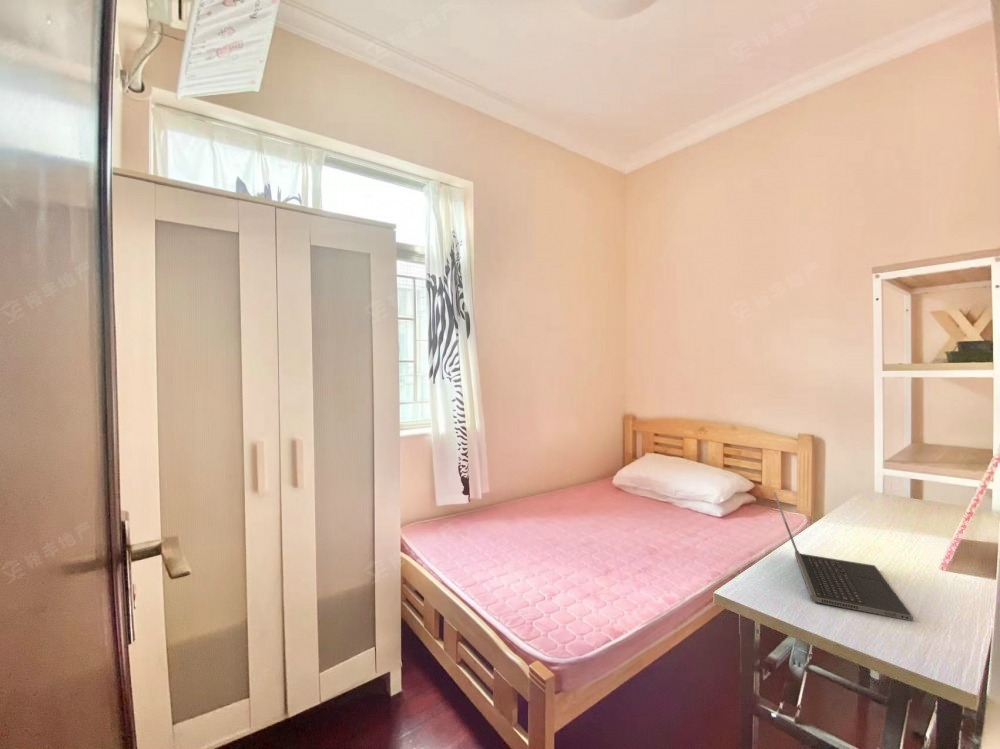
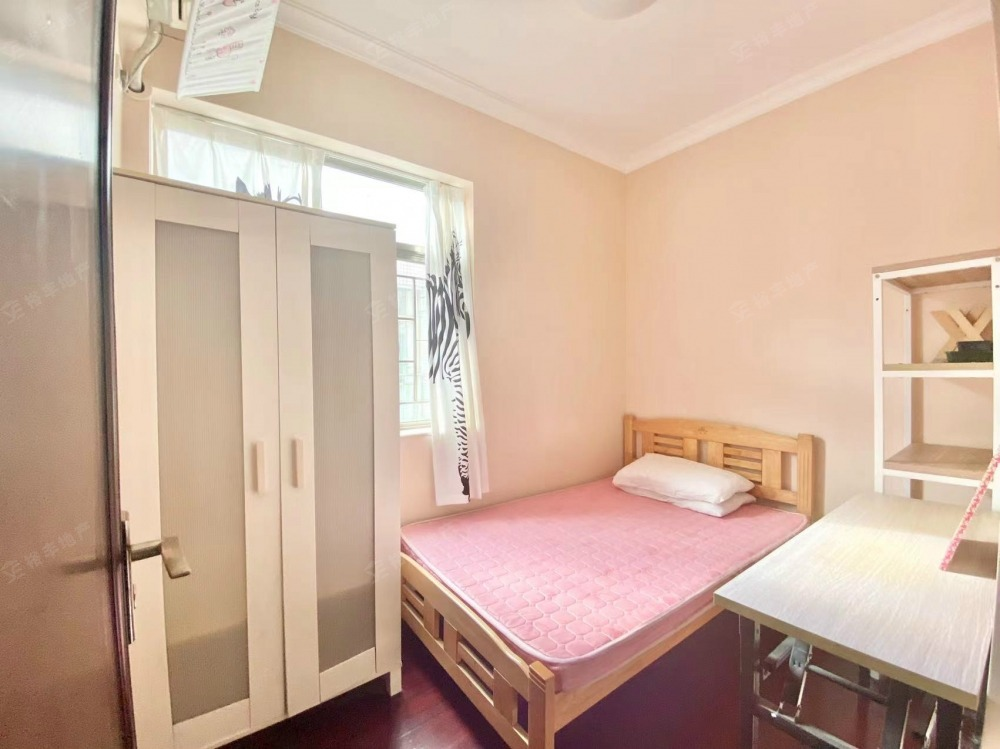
- laptop computer (830, 558)
